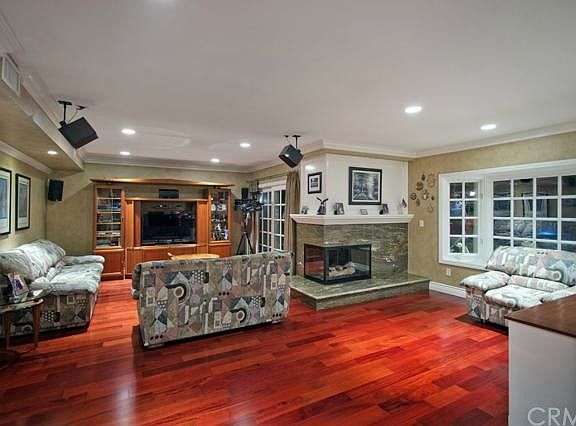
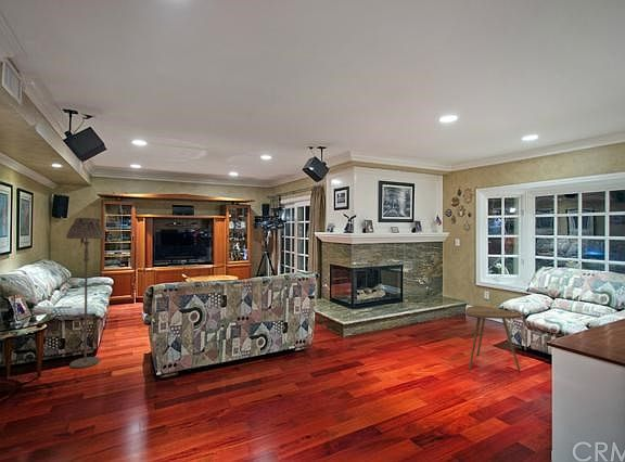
+ floor lamp (86, 290)
+ side table (481, 338)
